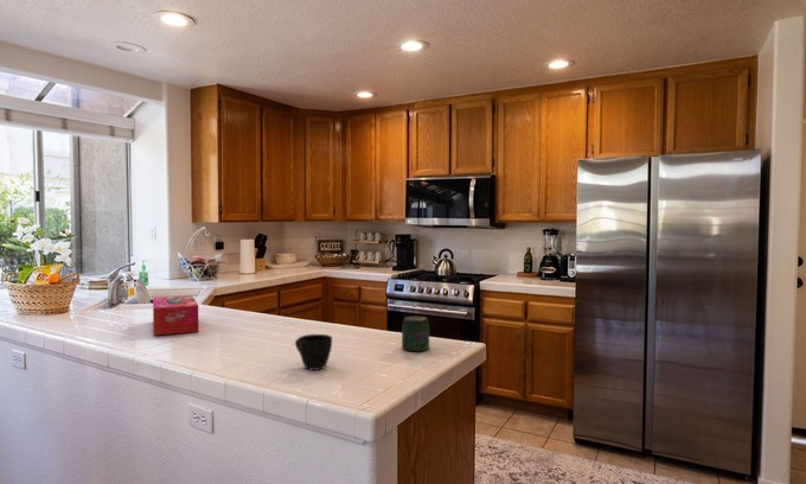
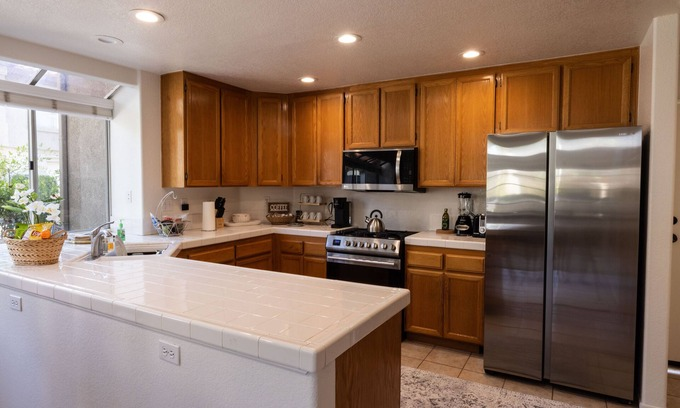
- cup (314, 351)
- jar (415, 332)
- tissue box (174, 313)
